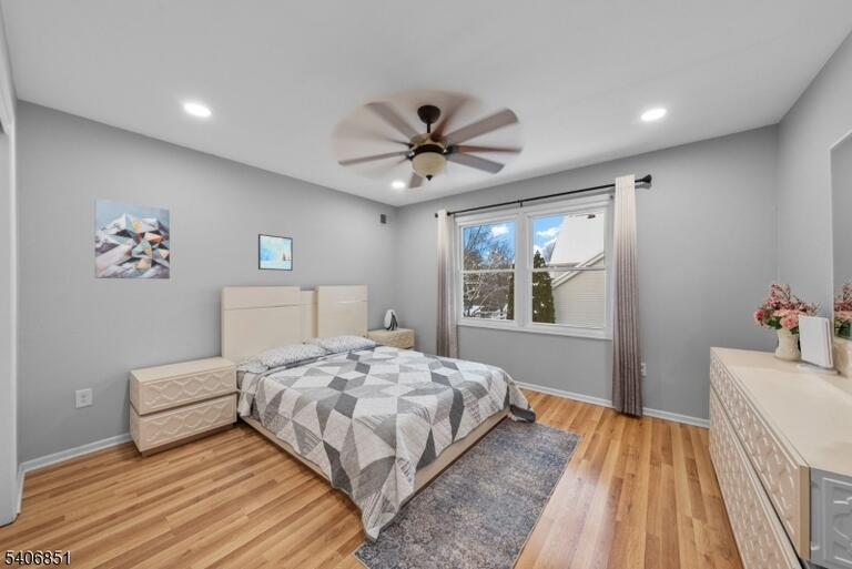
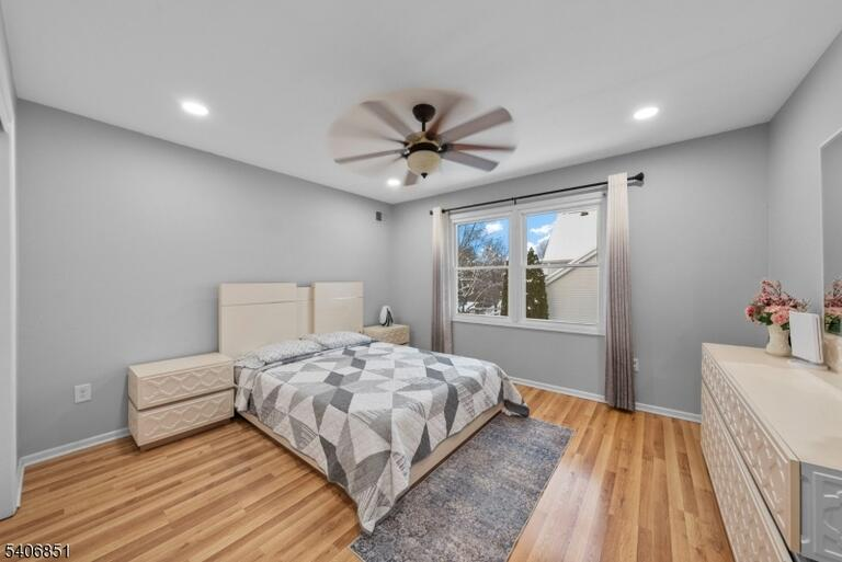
- wall art (134, 241)
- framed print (275, 253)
